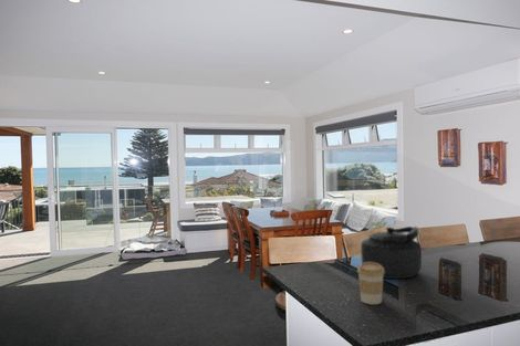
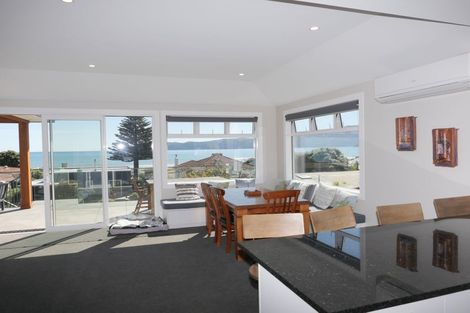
- coffee cup (371, 282)
- kettle (392, 249)
